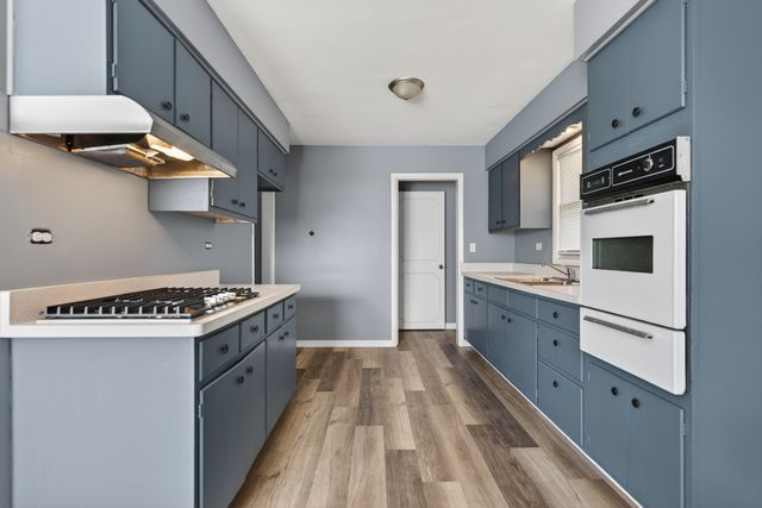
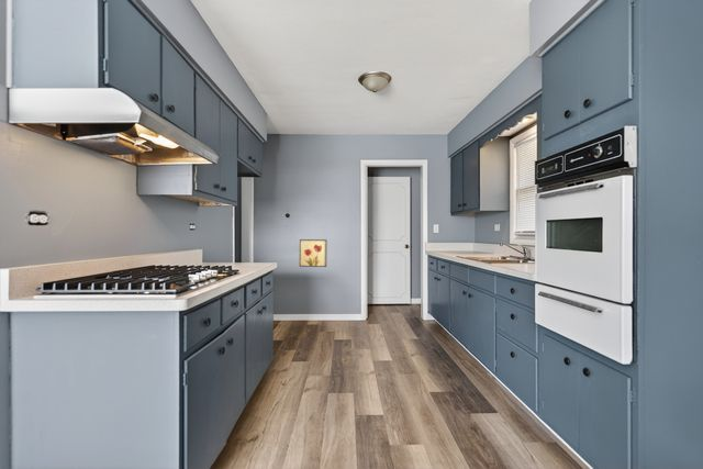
+ wall art (313, 253)
